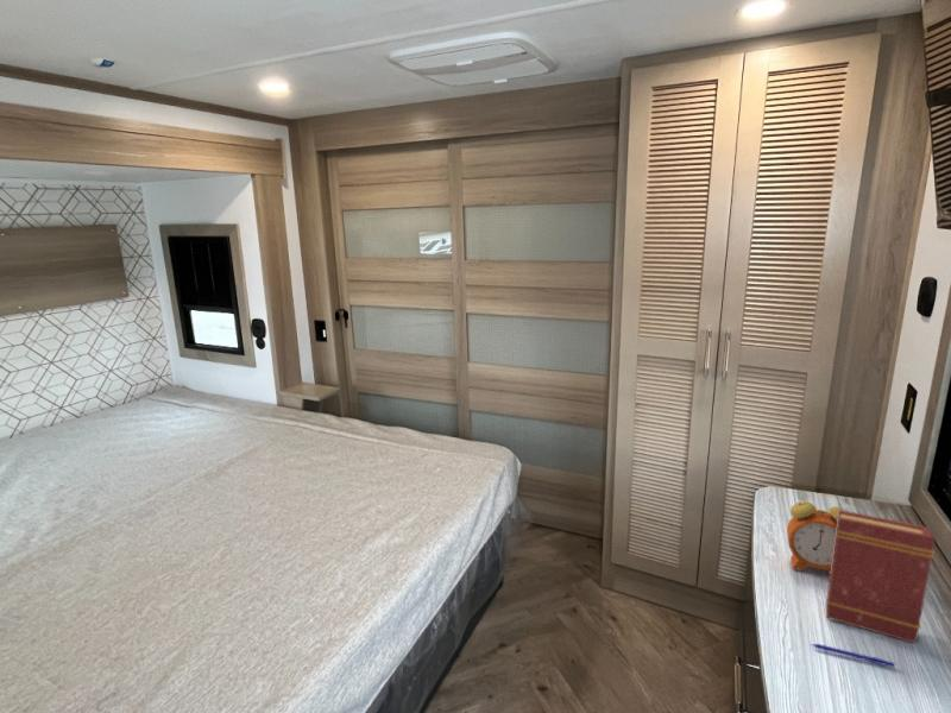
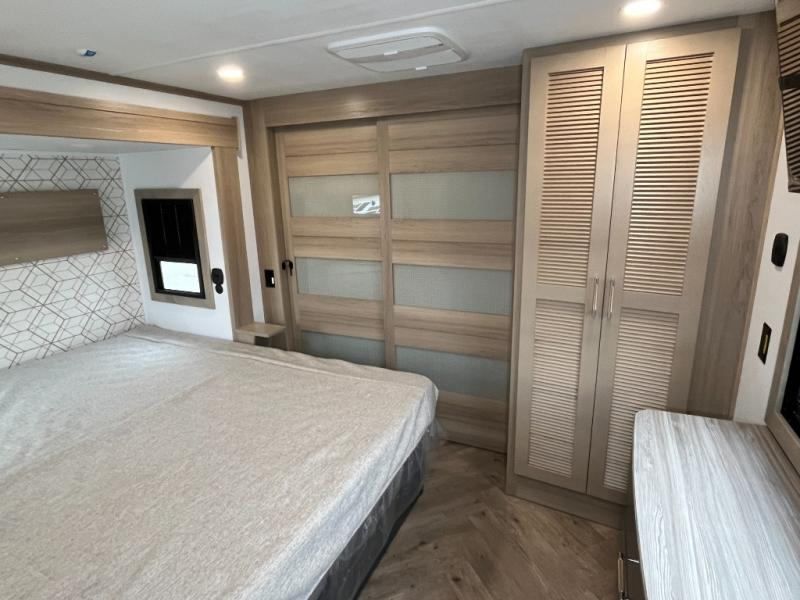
- alarm clock (819, 531)
- pen (851, 654)
- book (877, 574)
